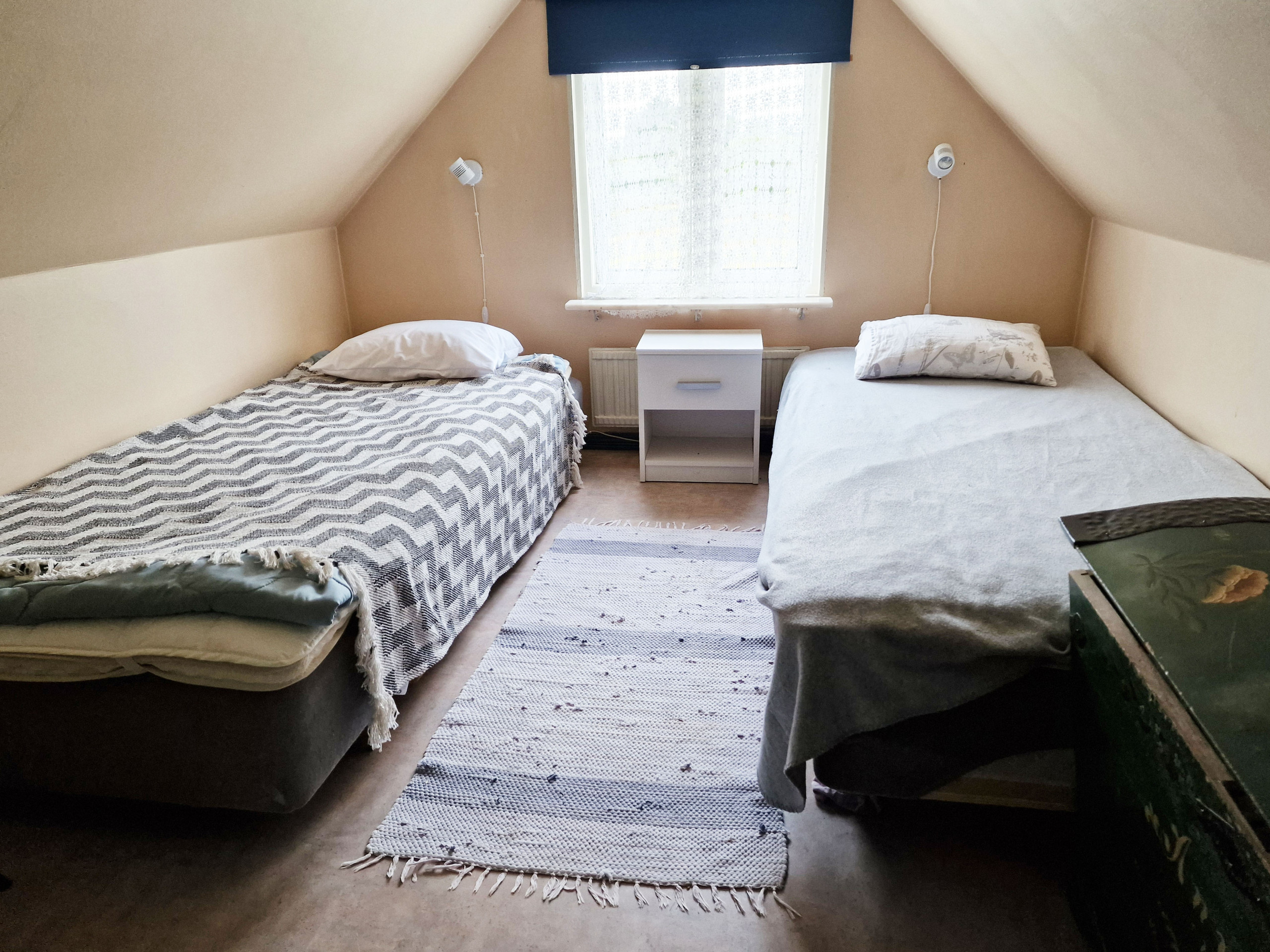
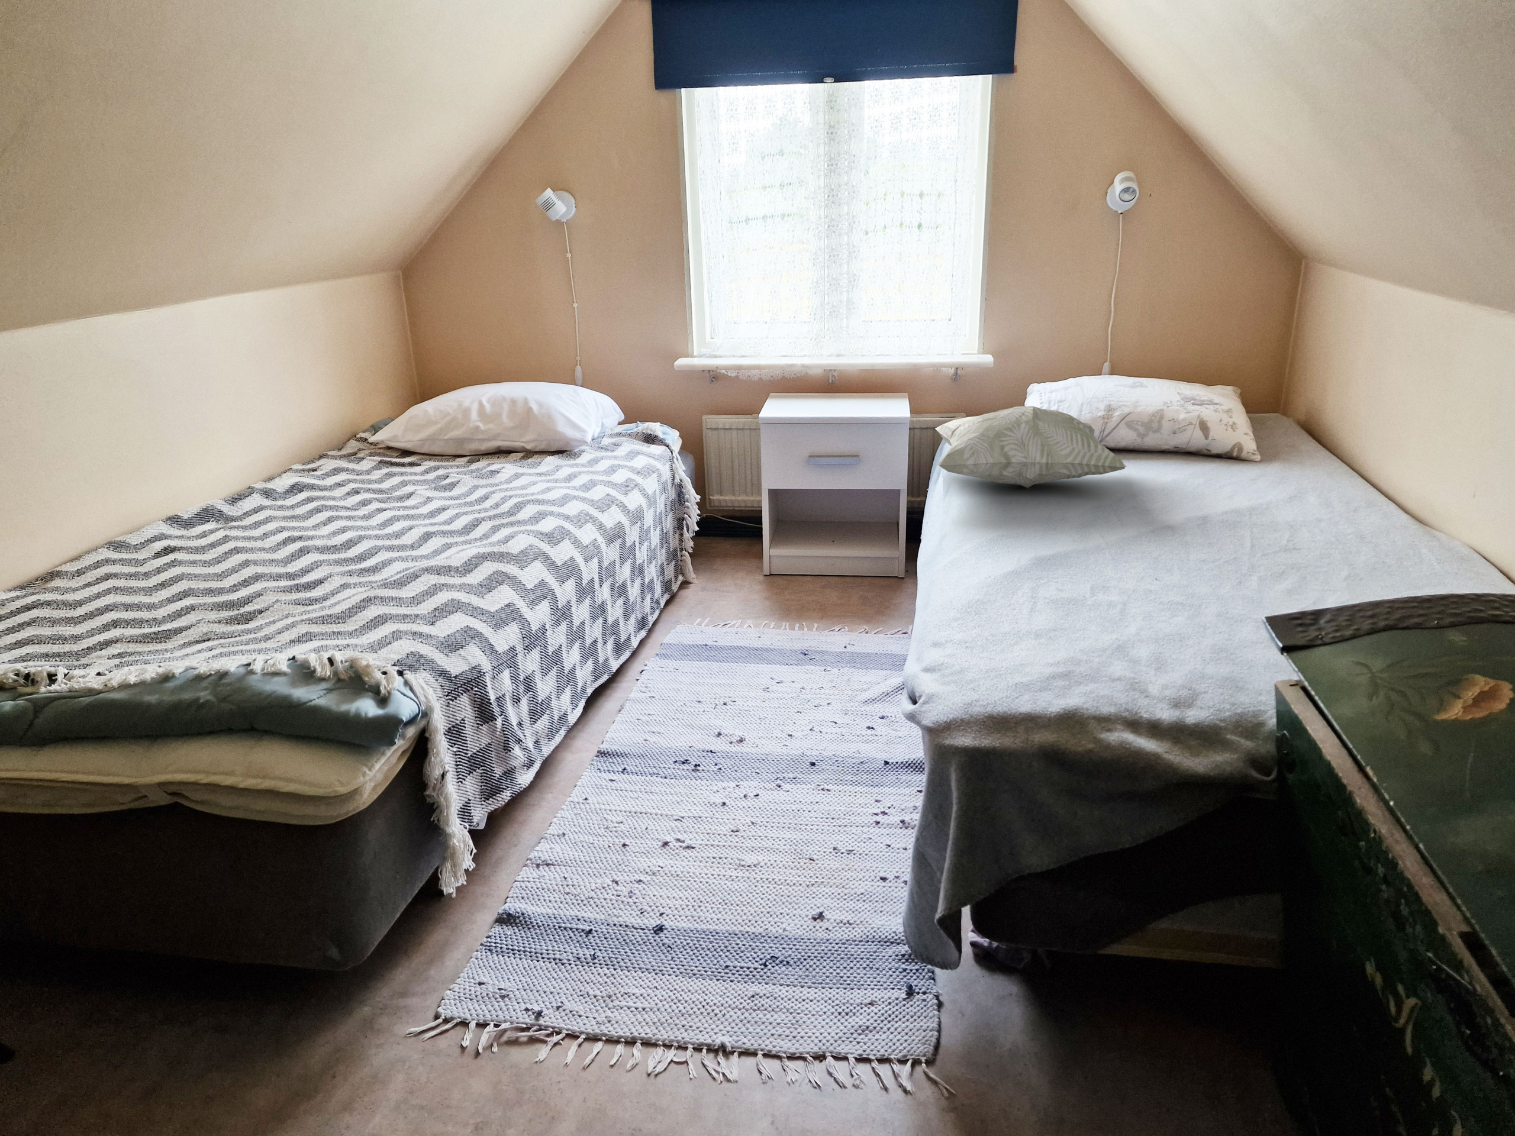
+ decorative pillow (1021, 445)
